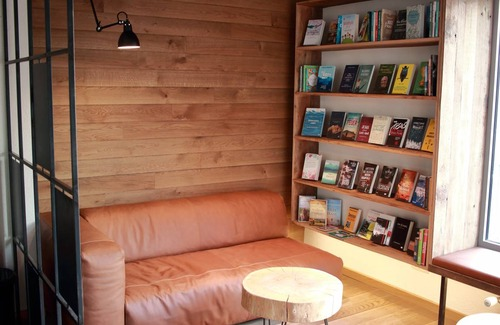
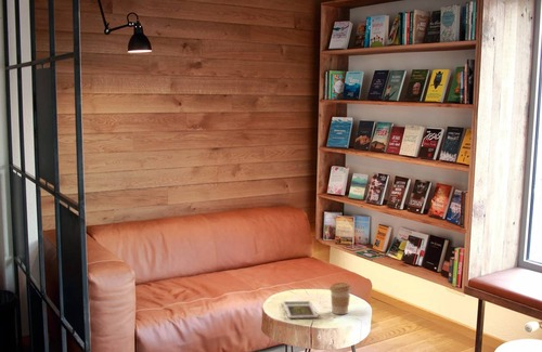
+ trading card (299, 309)
+ coffee cup (339, 298)
